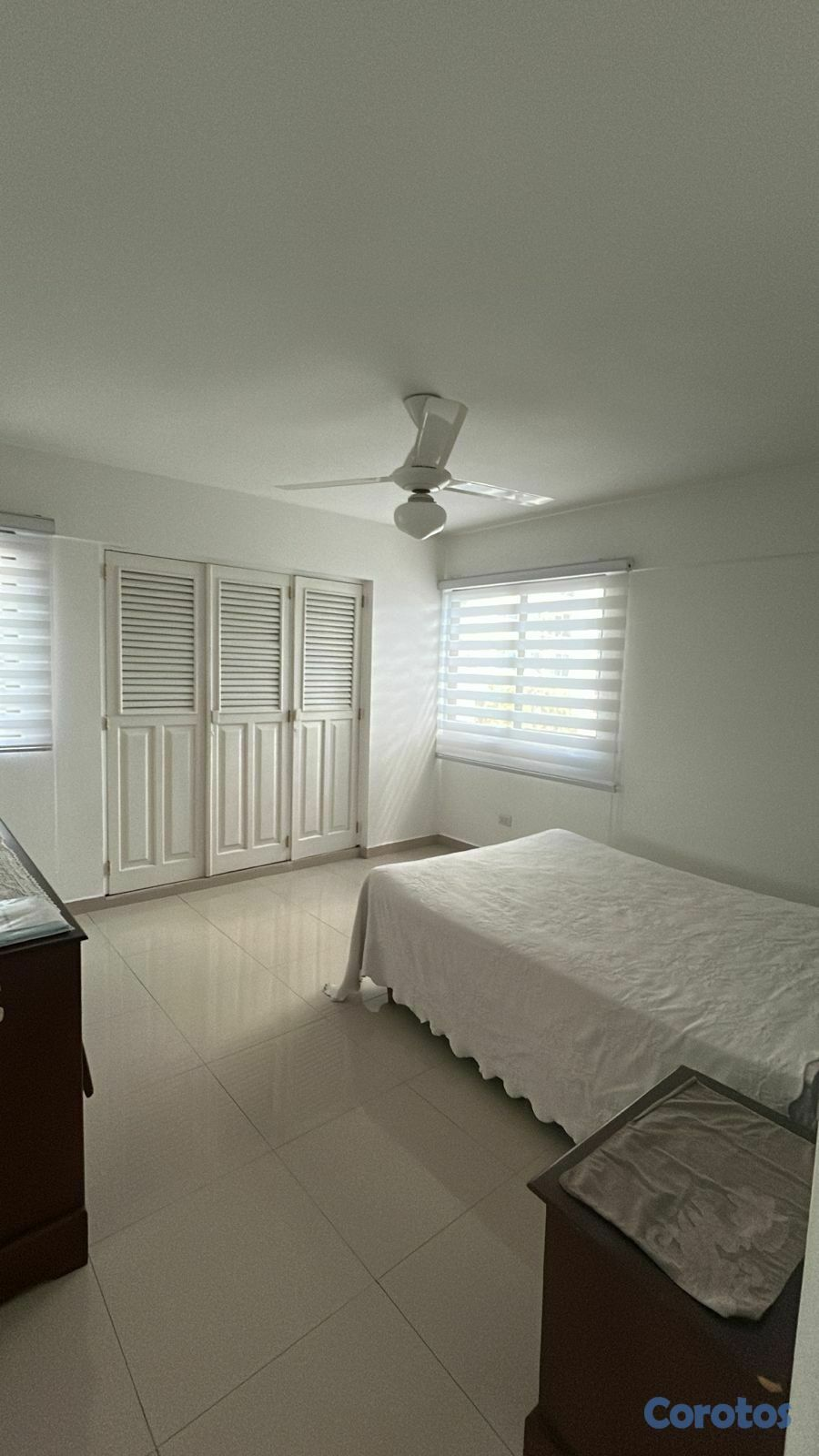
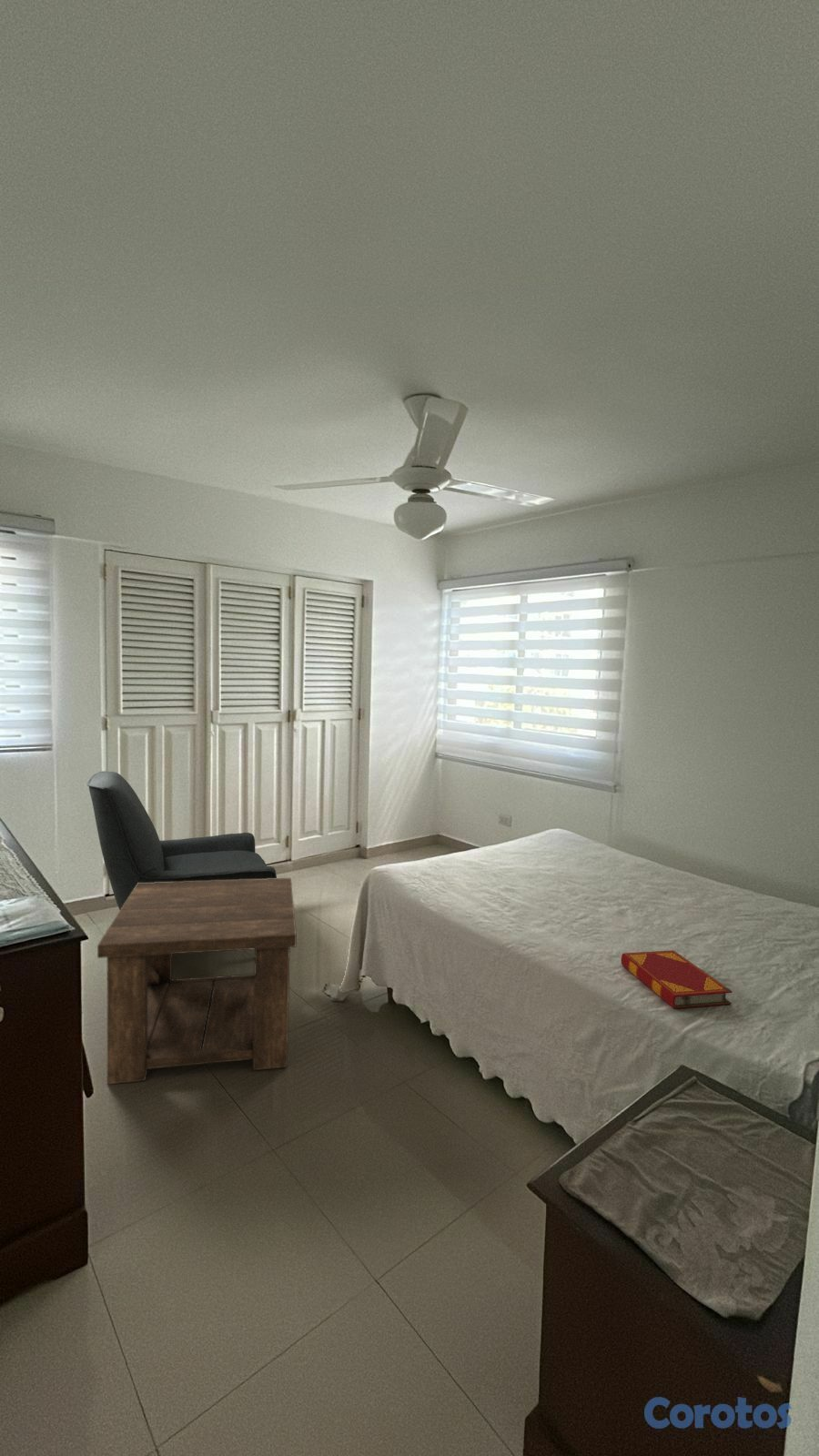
+ side table (208, 976)
+ chair (182, 860)
+ hardback book (672, 976)
